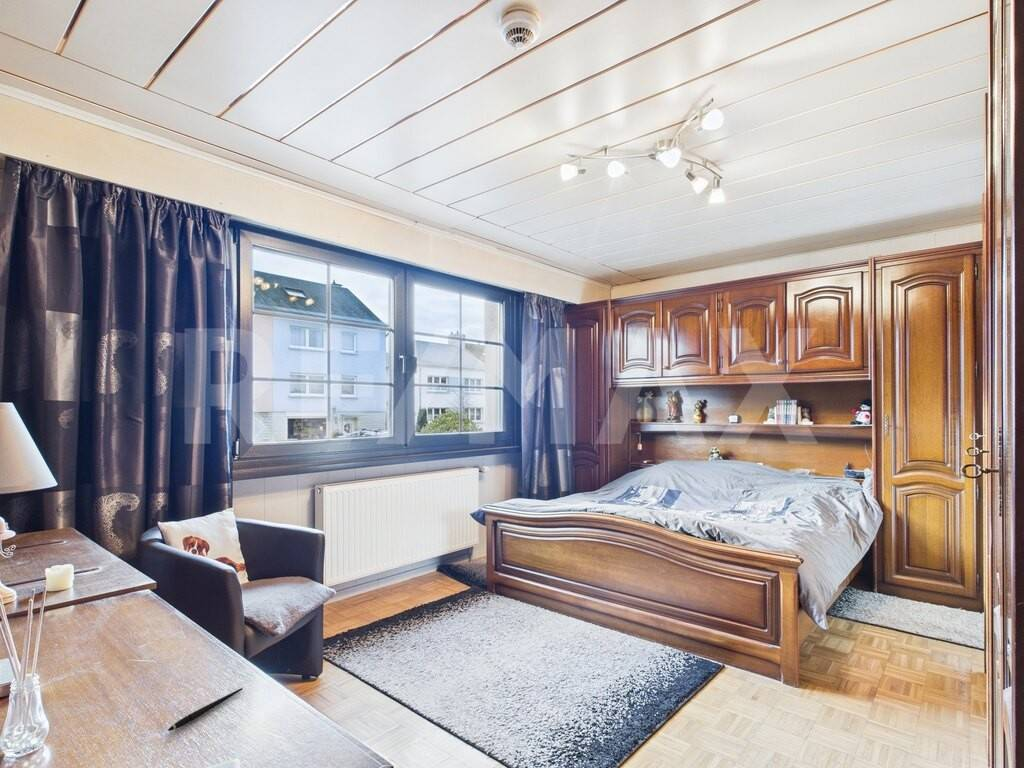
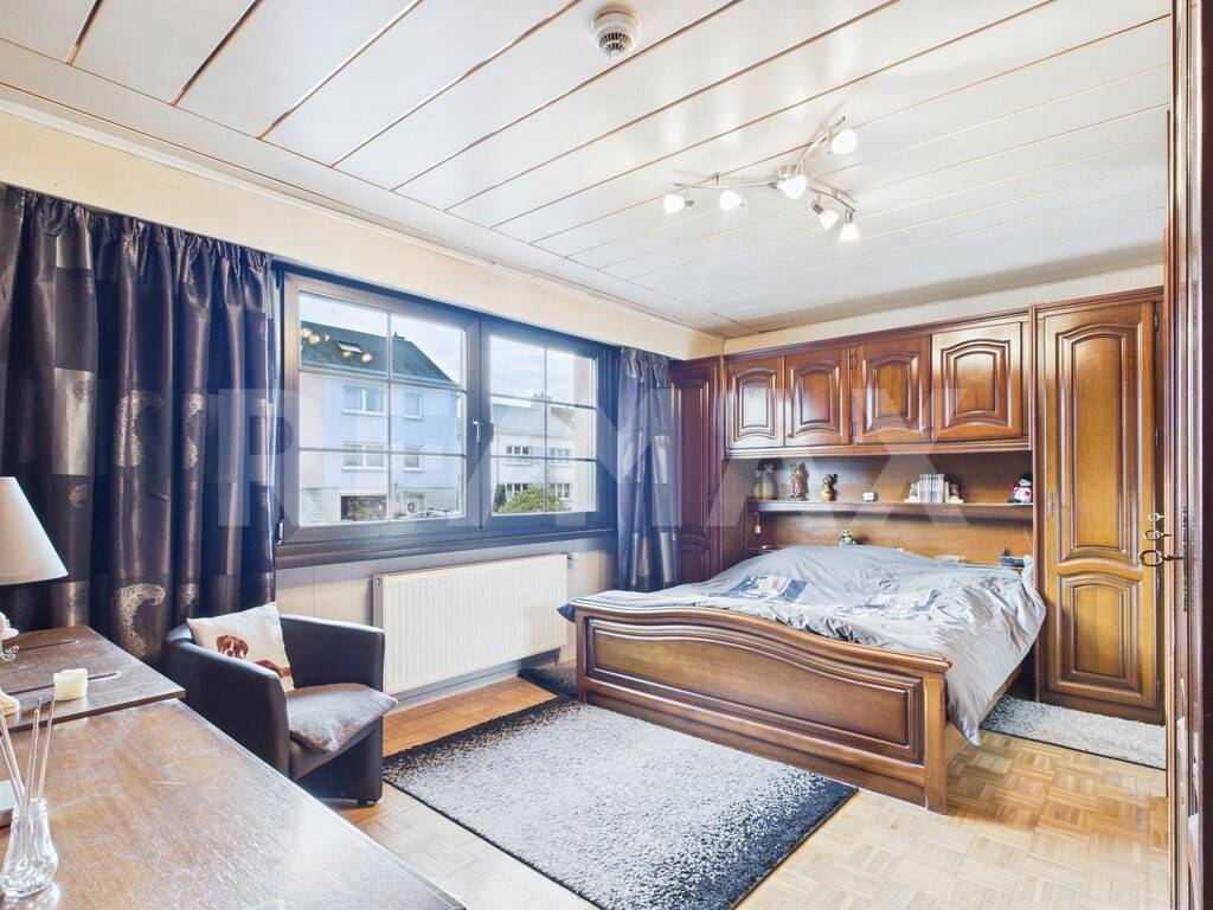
- pen (208, 707)
